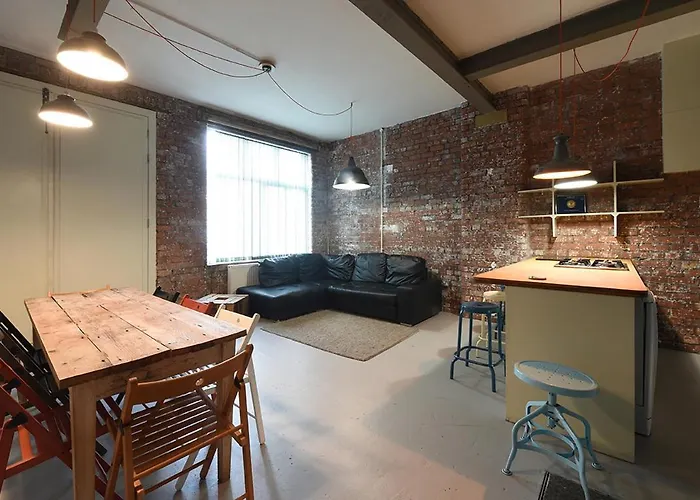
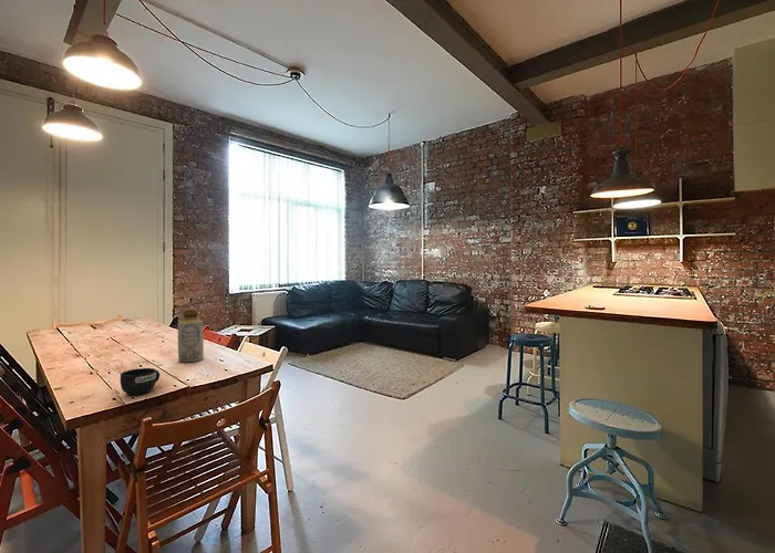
+ bottle (190, 334)
+ mug (143, 380)
